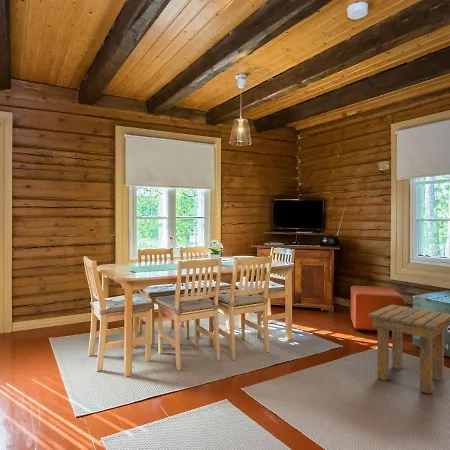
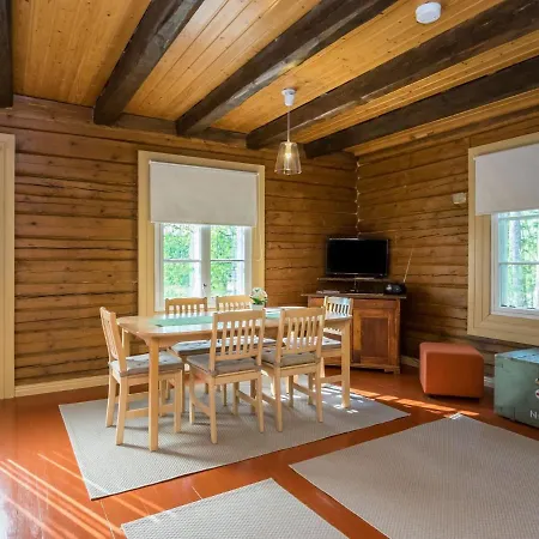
- side table (402, 346)
